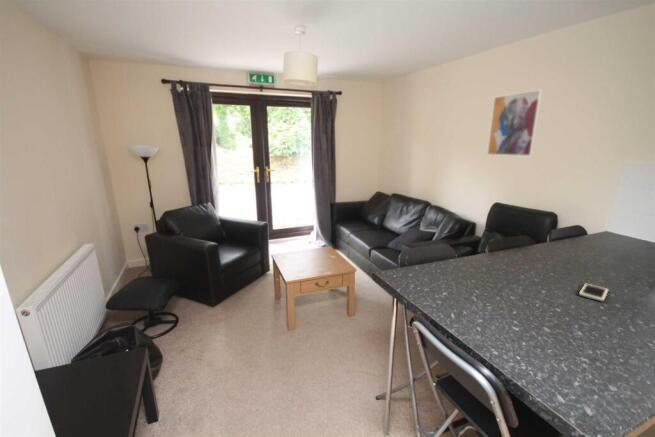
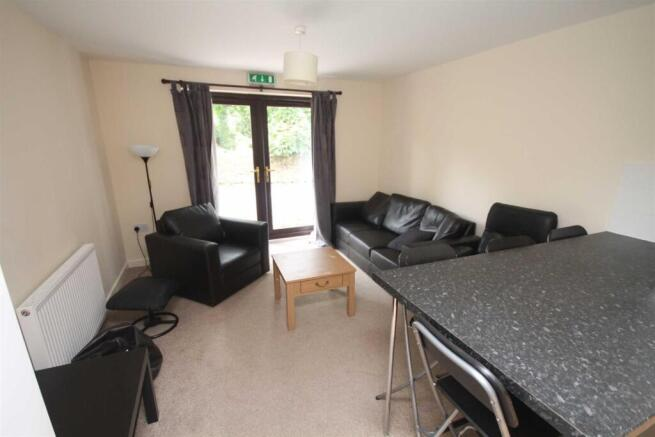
- wall art (512, 125)
- cell phone (593, 292)
